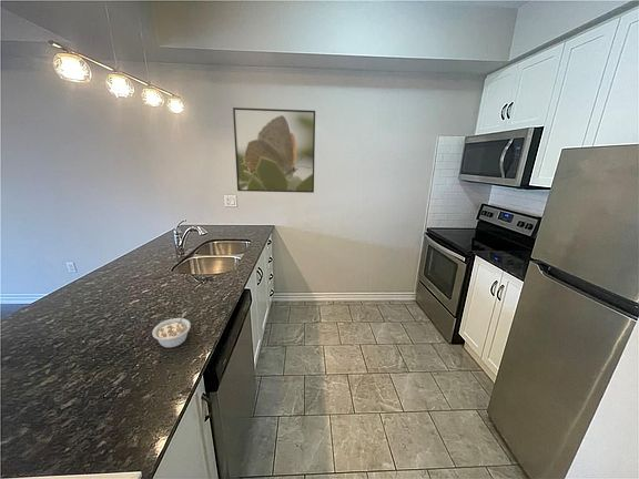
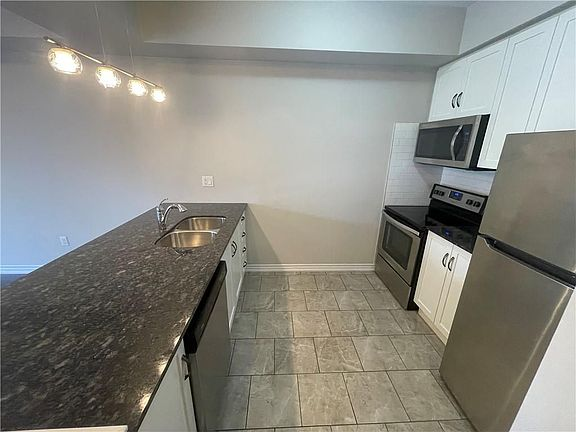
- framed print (275, 152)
- legume (172, 332)
